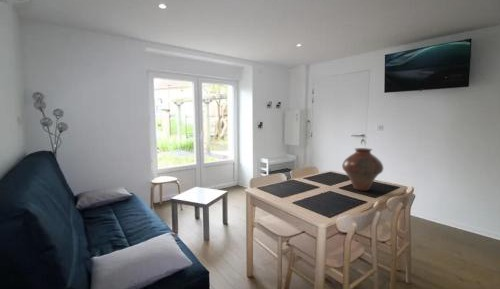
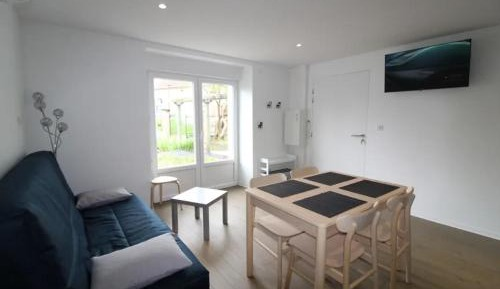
- vase (362, 169)
